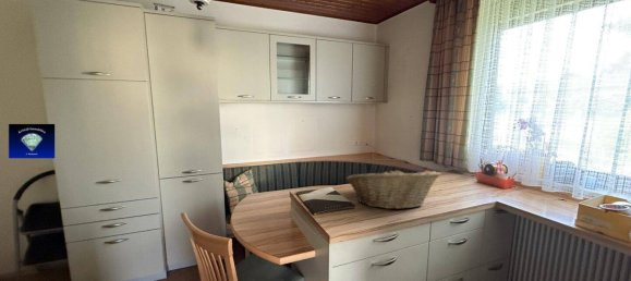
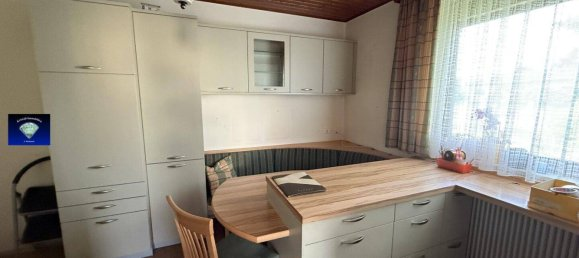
- fruit basket (391, 183)
